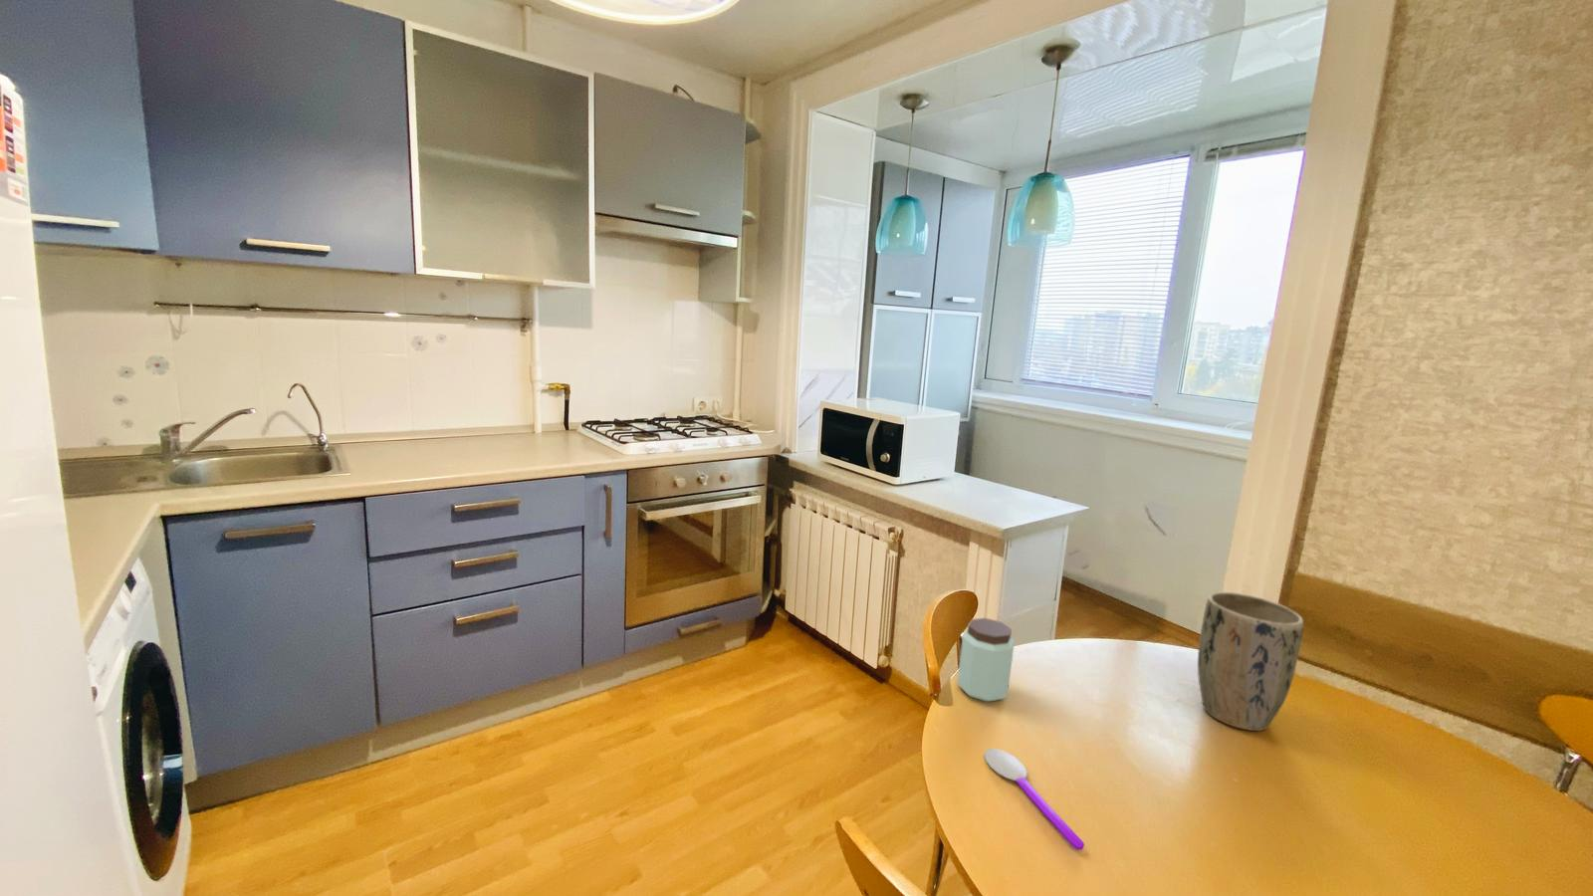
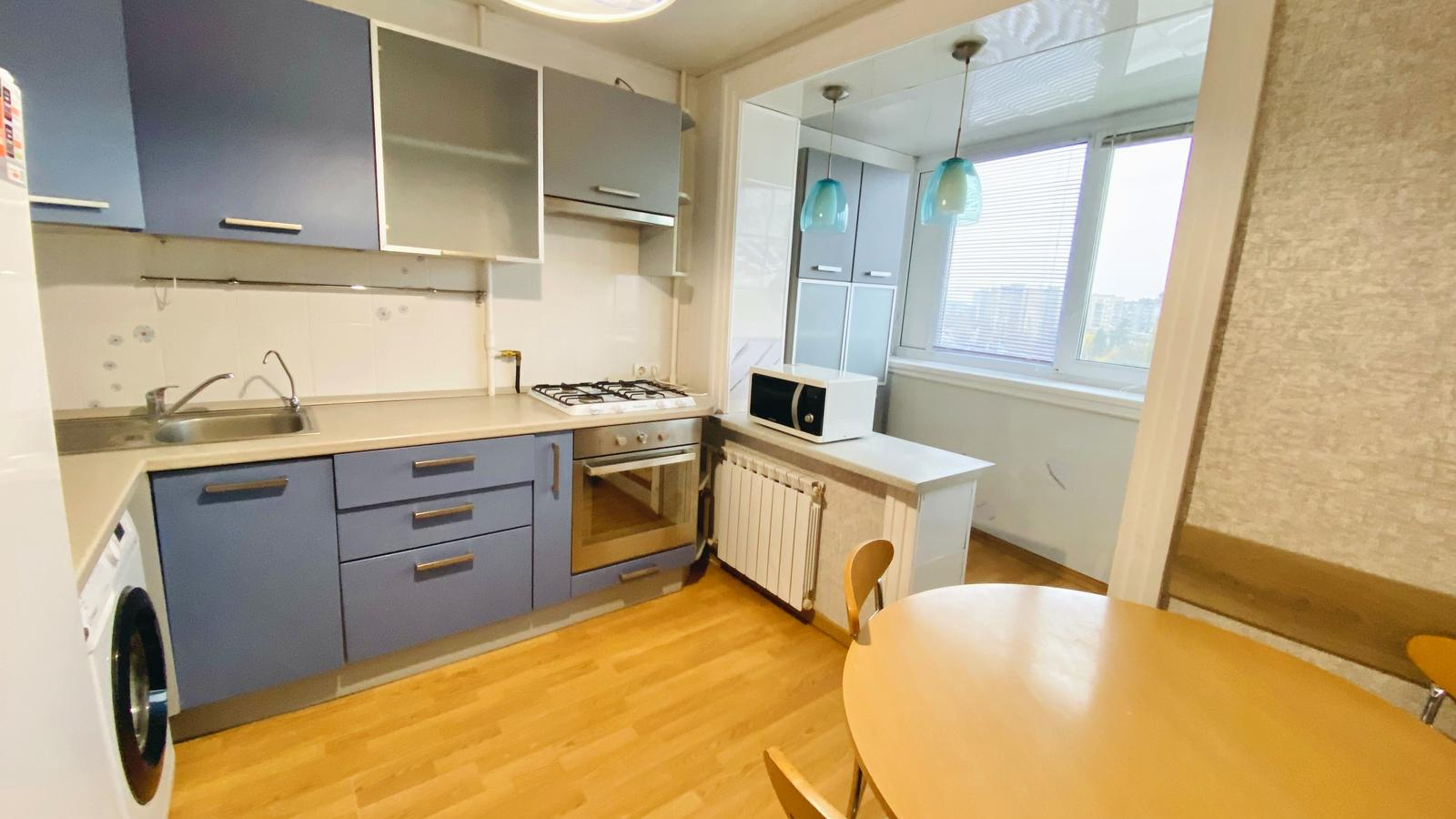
- spoon (1031, 791)
- peanut butter (986, 659)
- plant pot (1244, 661)
